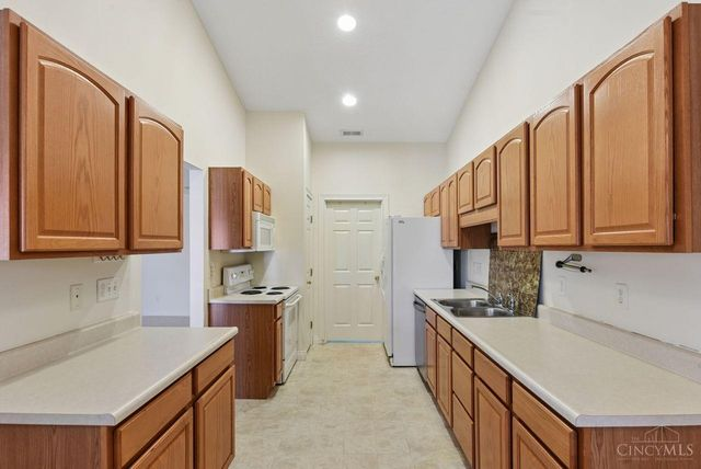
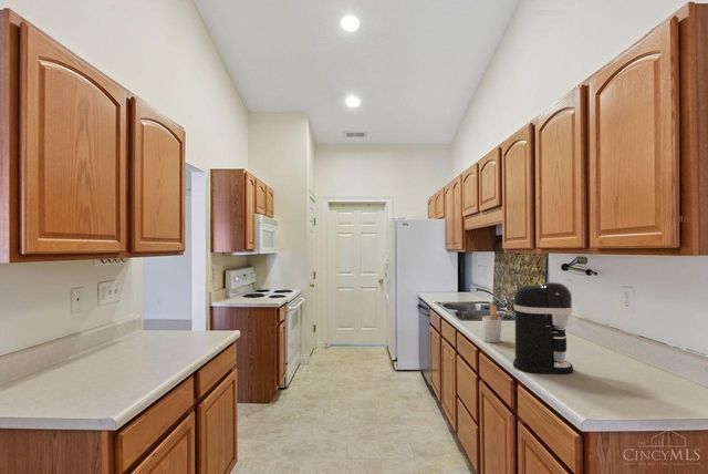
+ utensil holder (497, 323)
+ coffee maker (542, 324)
